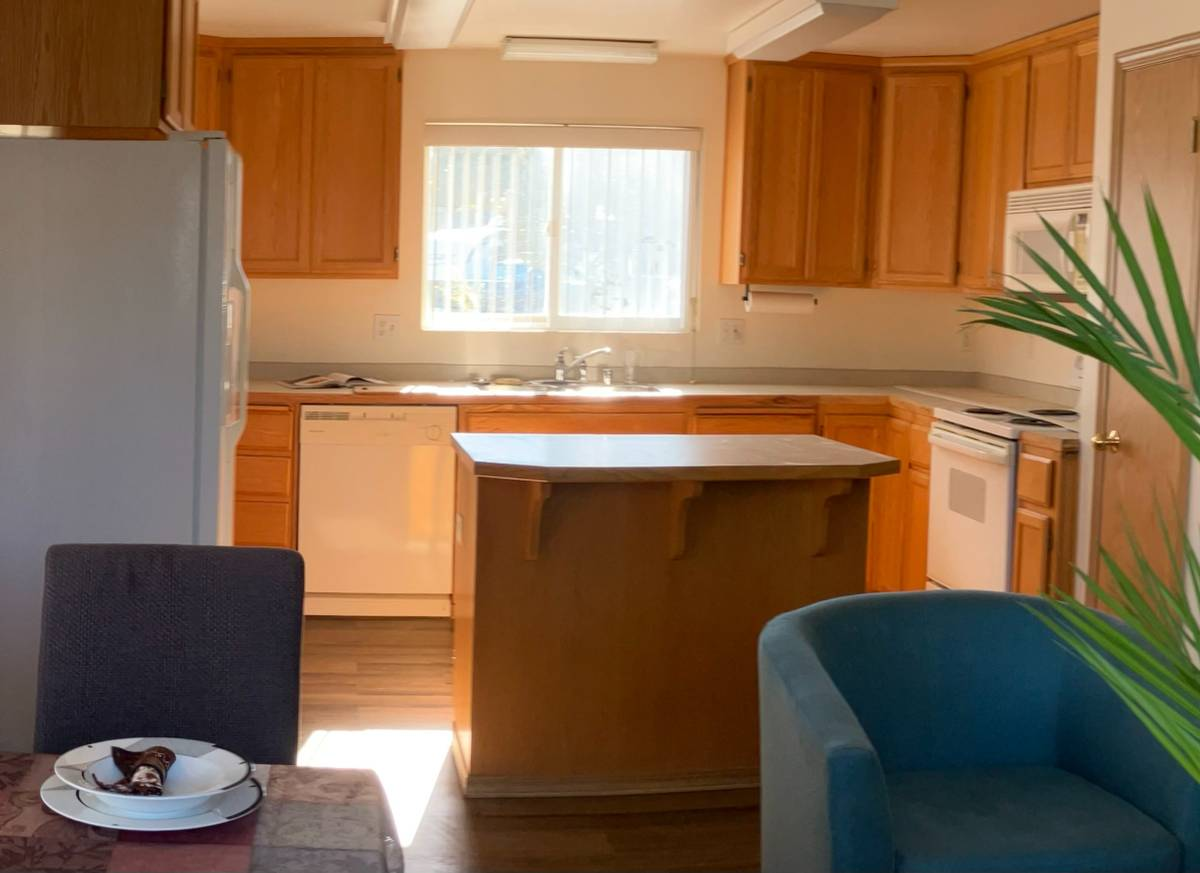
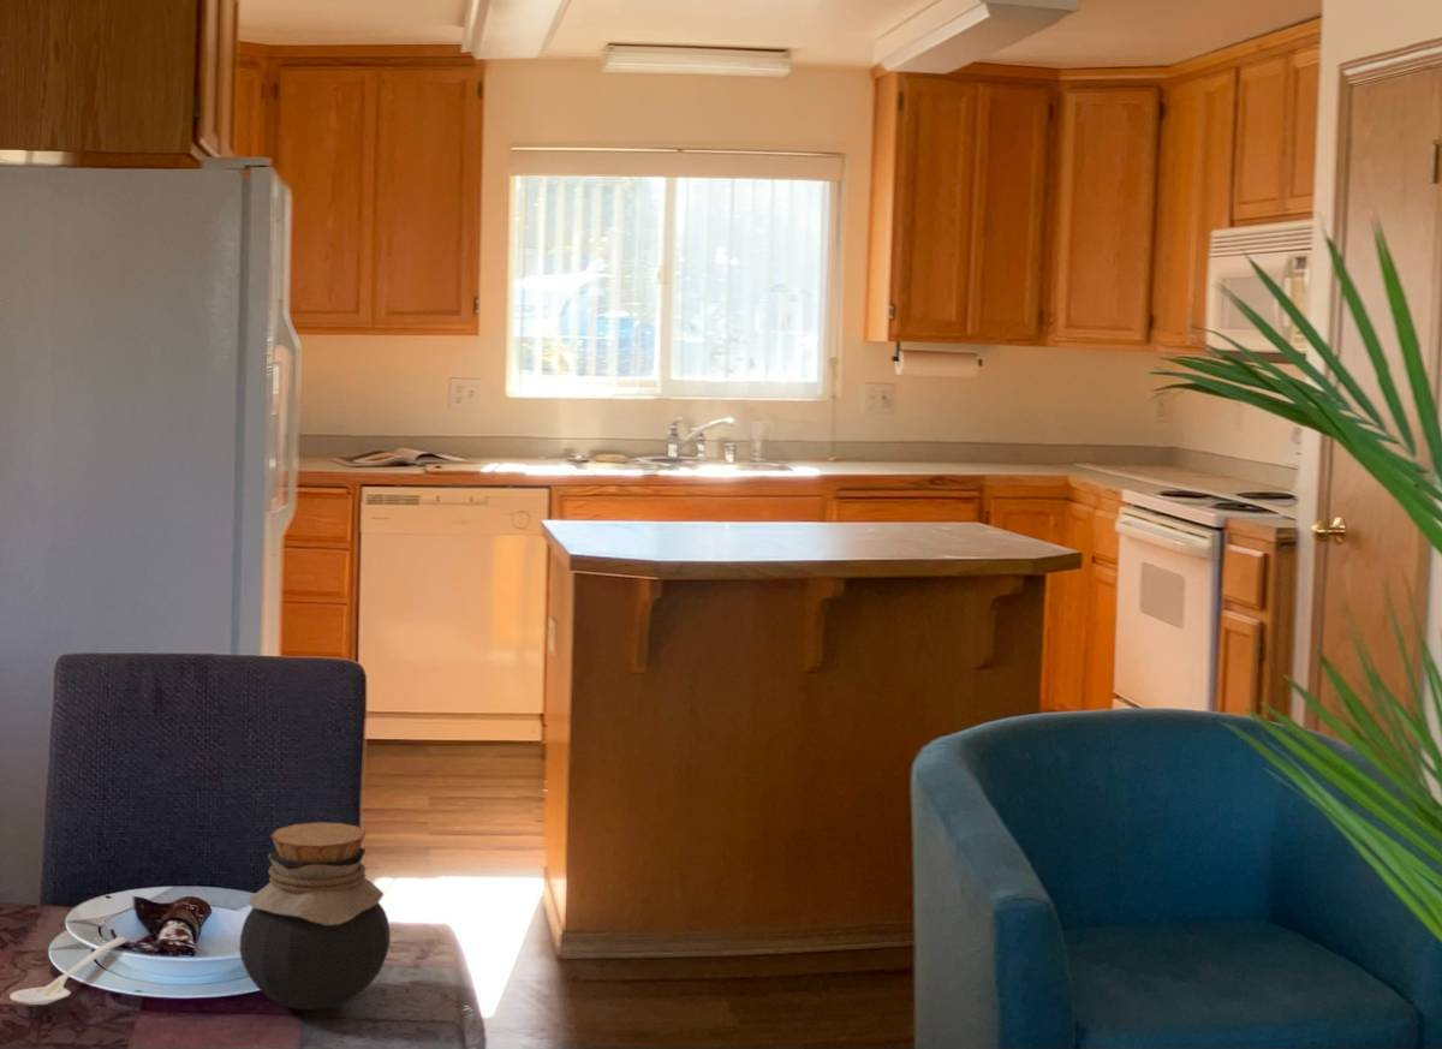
+ stirrer (76, 968)
+ jar (315, 916)
